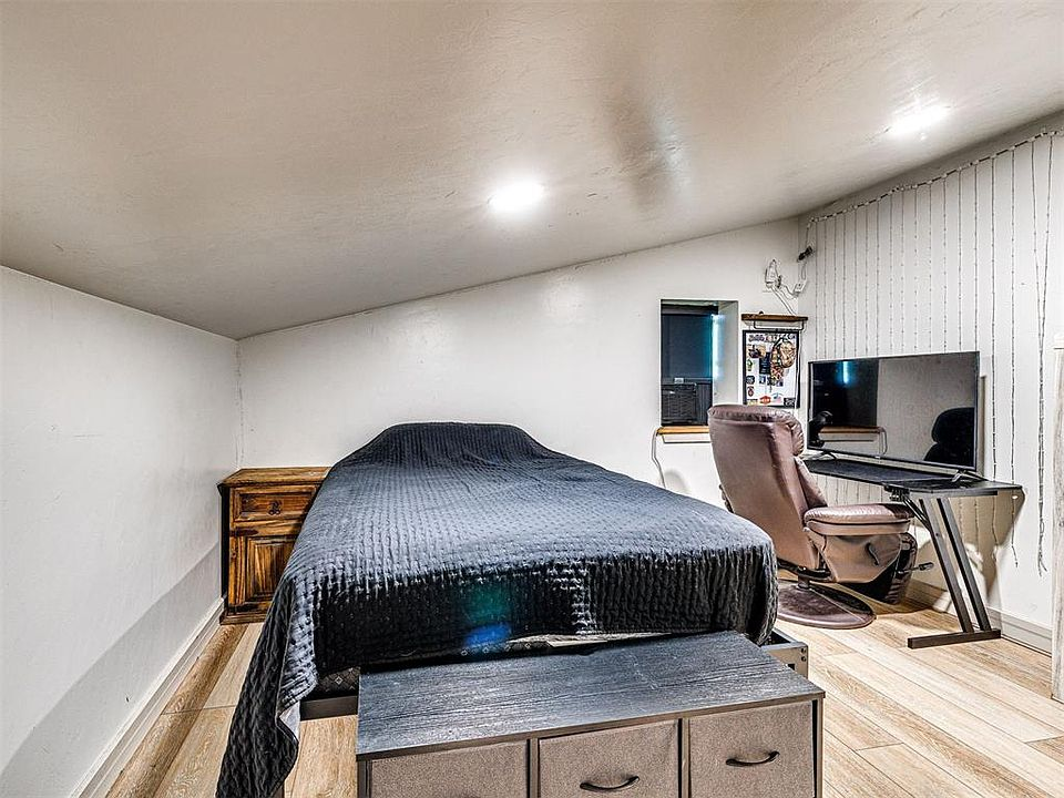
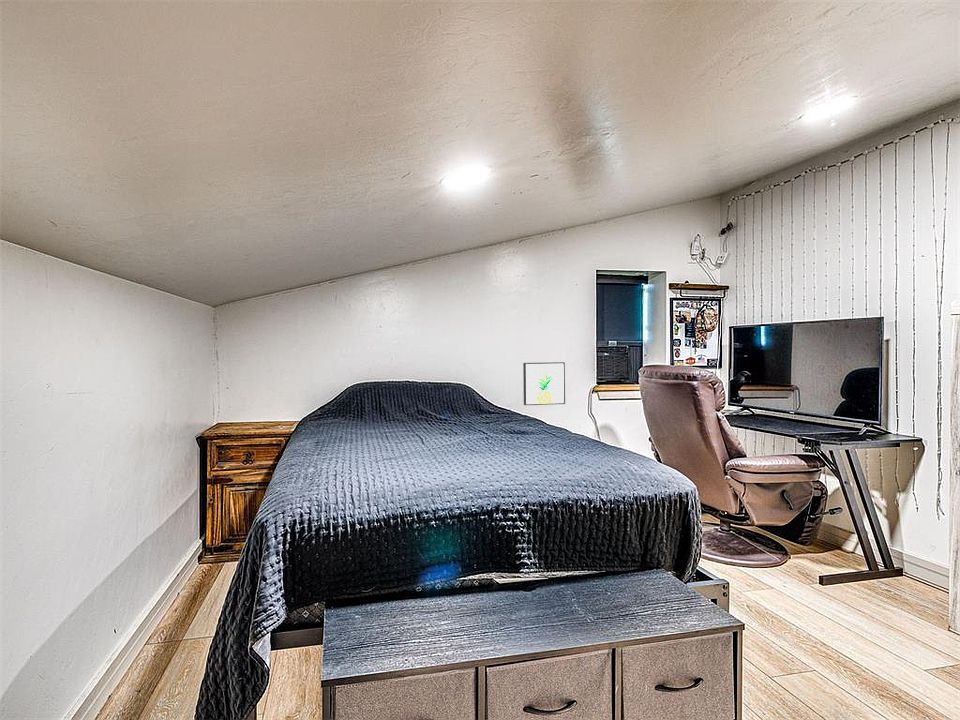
+ wall art (544, 383)
